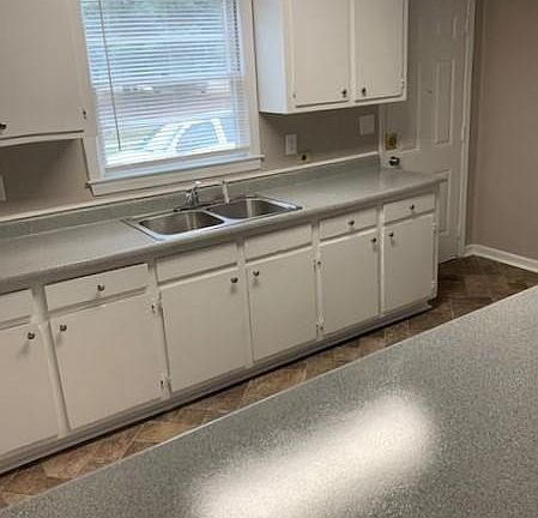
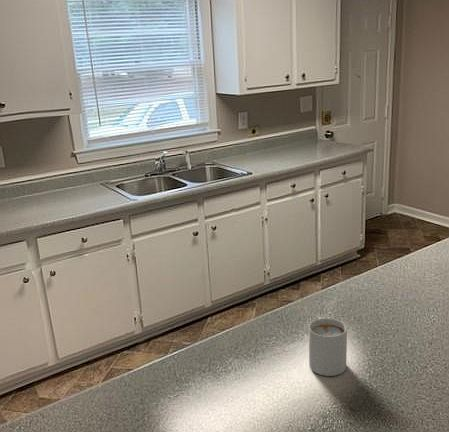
+ mug (325, 341)
